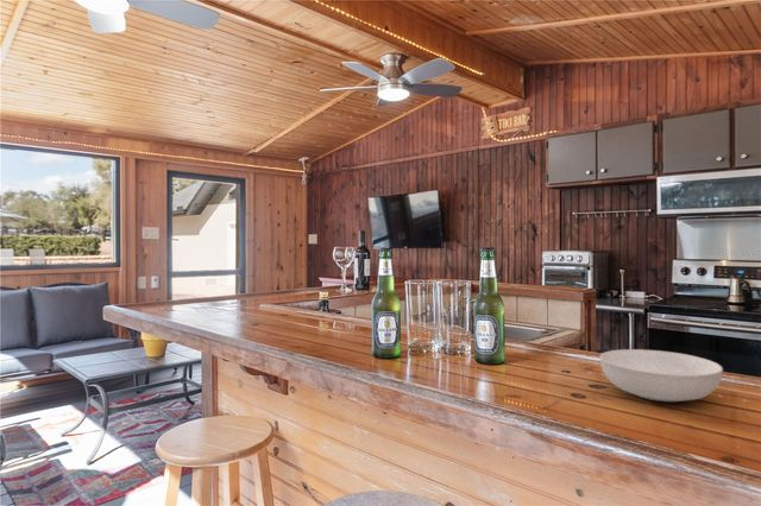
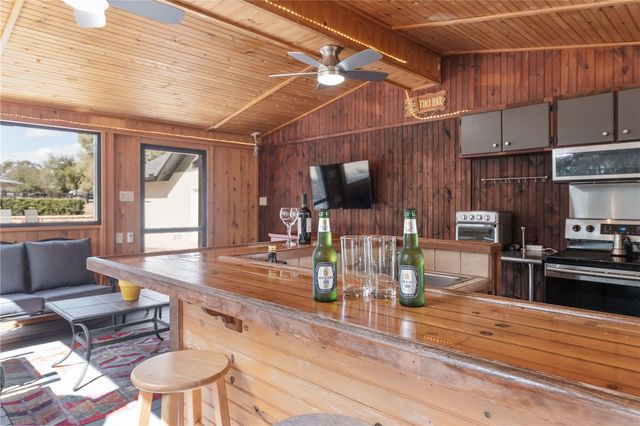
- serving bowl (658, 377)
